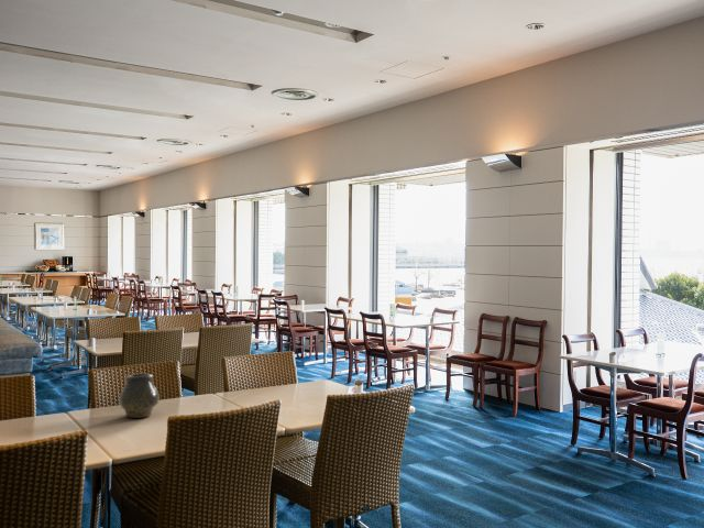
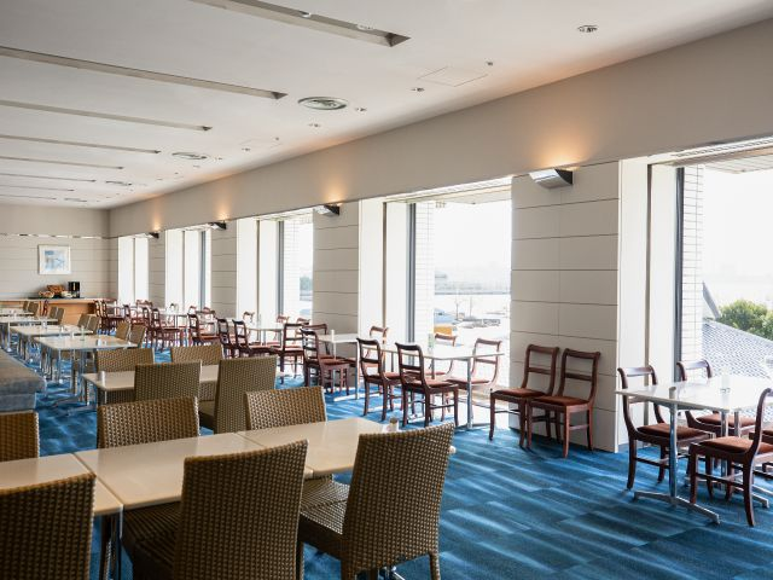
- vase (139, 395)
